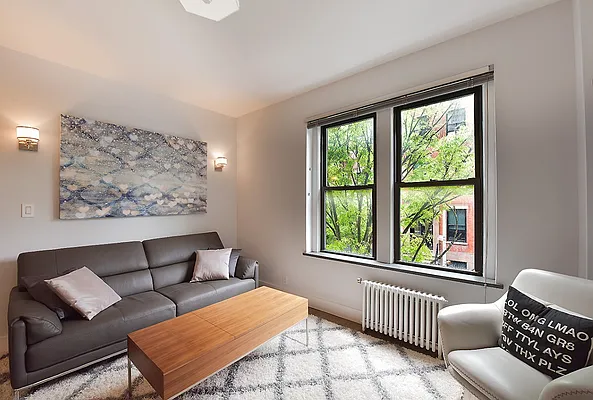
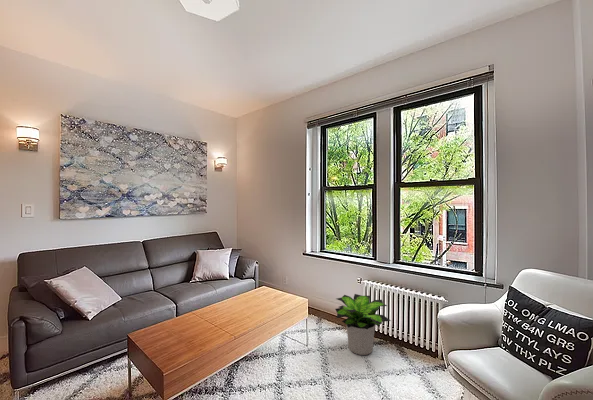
+ potted plant (364, 325)
